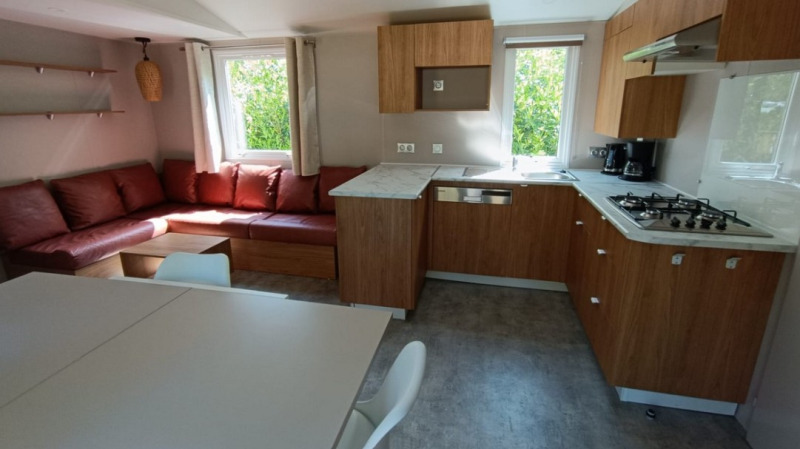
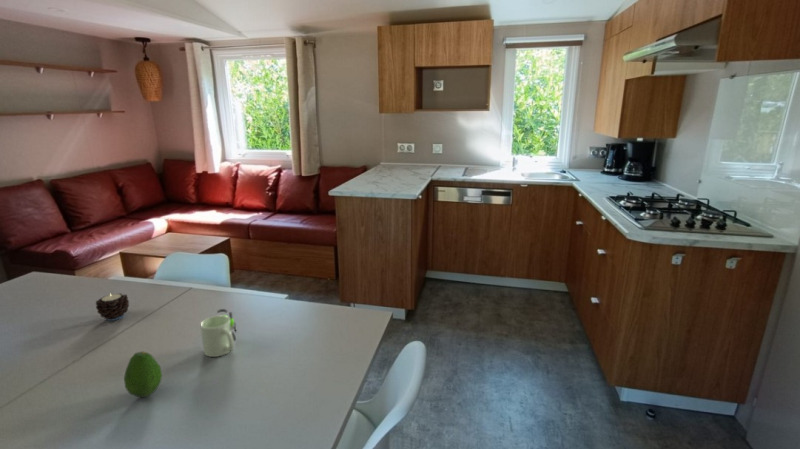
+ mug (221, 333)
+ candle (113, 305)
+ fruit (142, 373)
